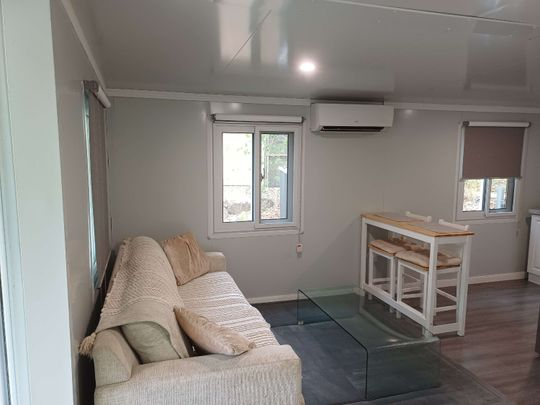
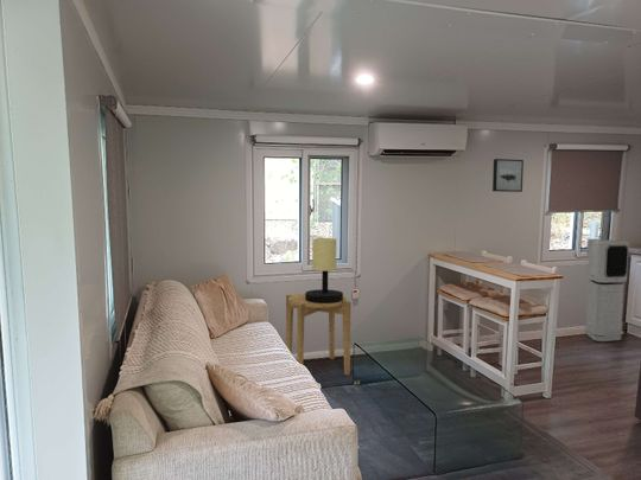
+ wall art (507, 175)
+ side table (329, 333)
+ air purifier (599, 288)
+ table lamp (324, 269)
